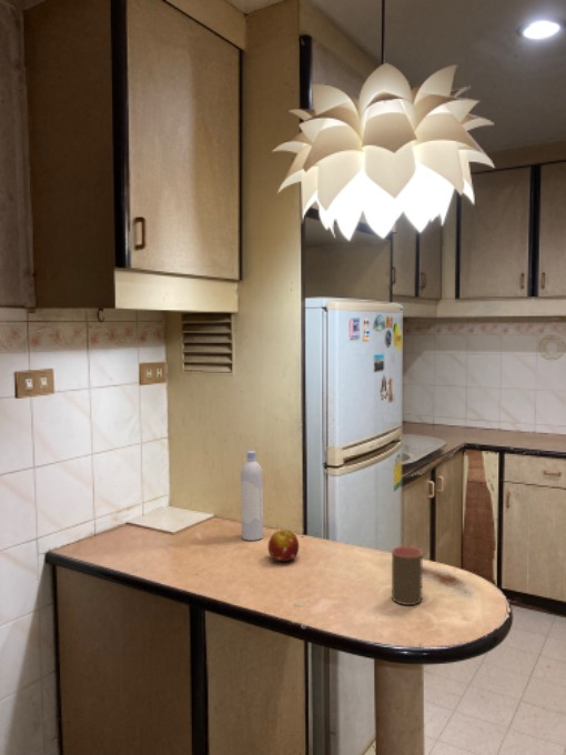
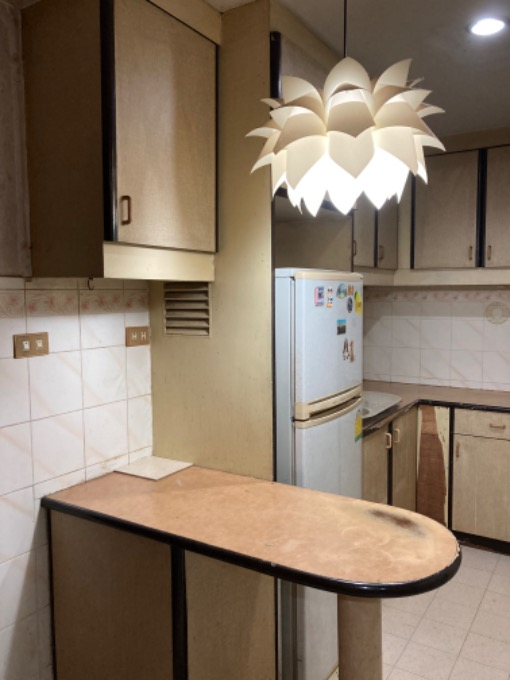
- fruit (283, 545)
- cup (406, 575)
- bottle (251, 494)
